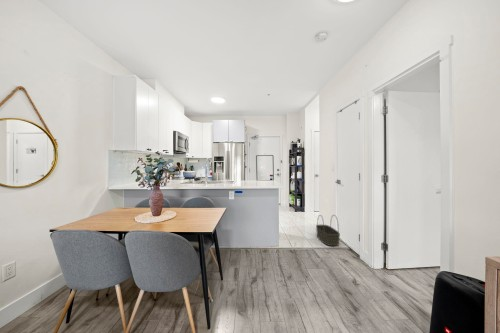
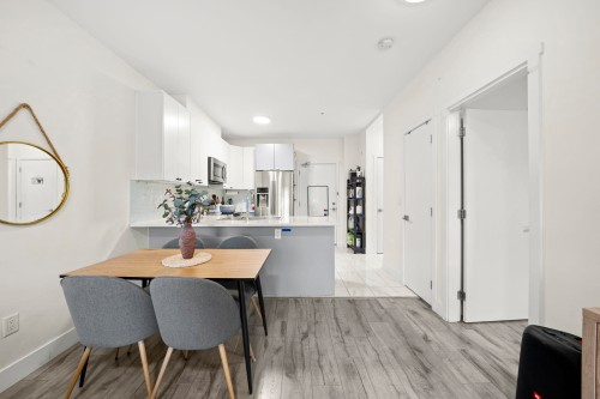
- basket (327, 227)
